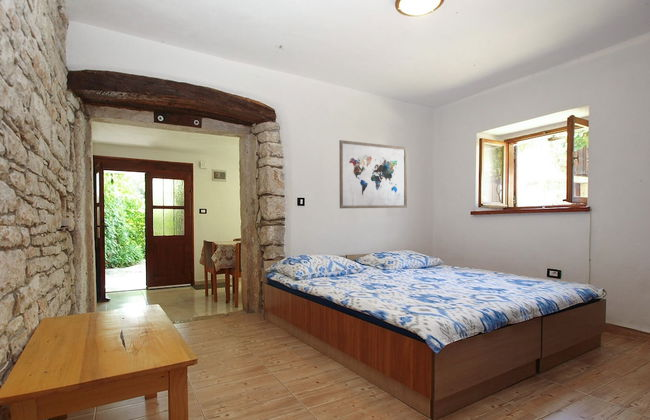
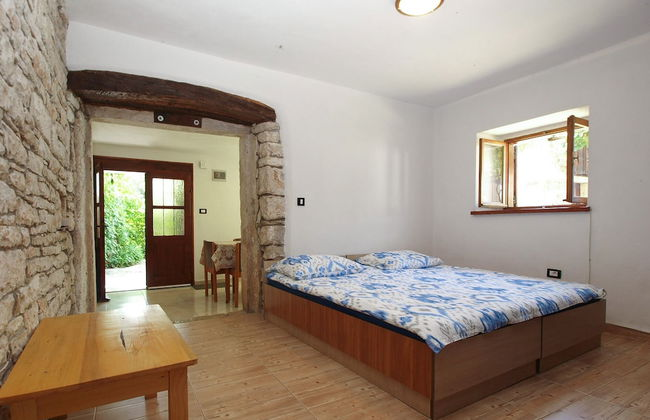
- wall art (375, 176)
